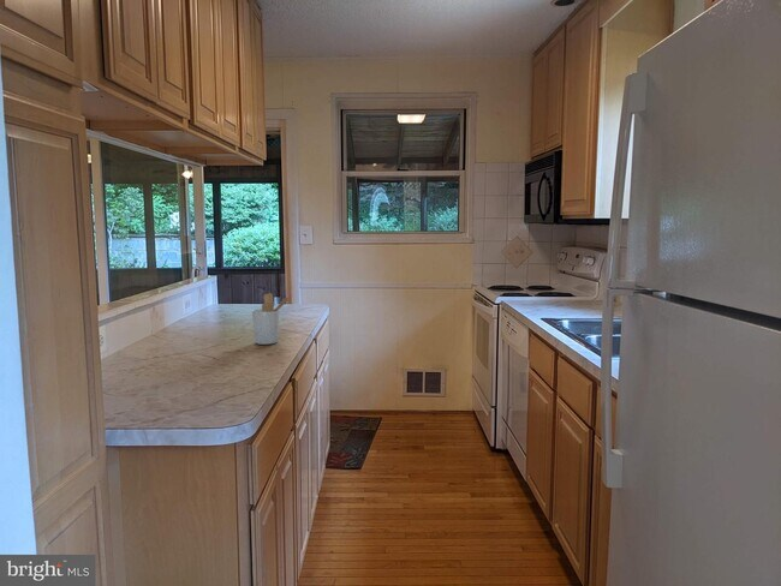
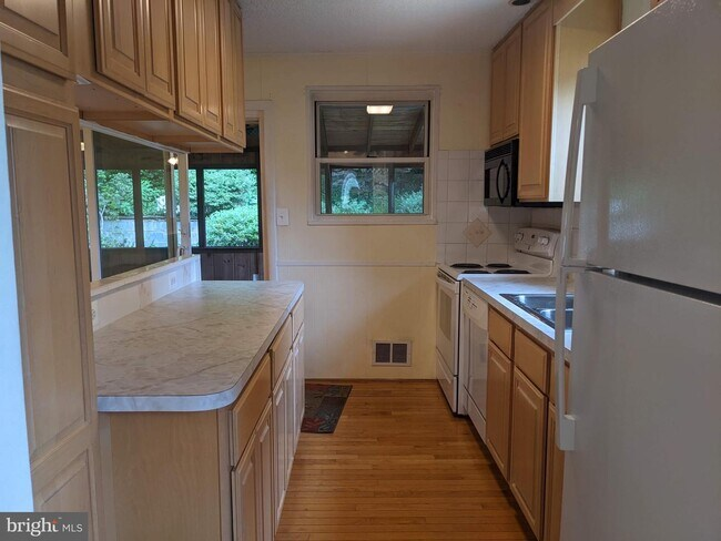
- utensil holder (273, 318)
